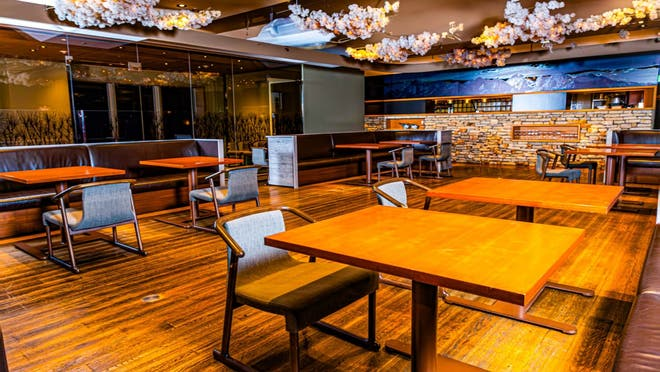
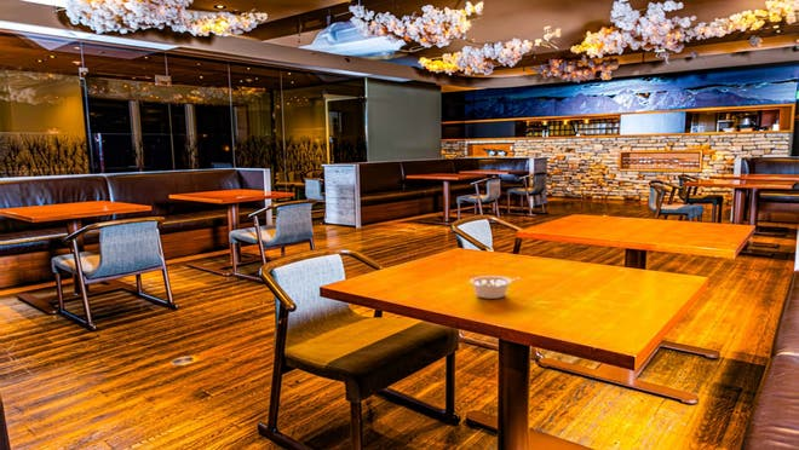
+ legume (492, 285)
